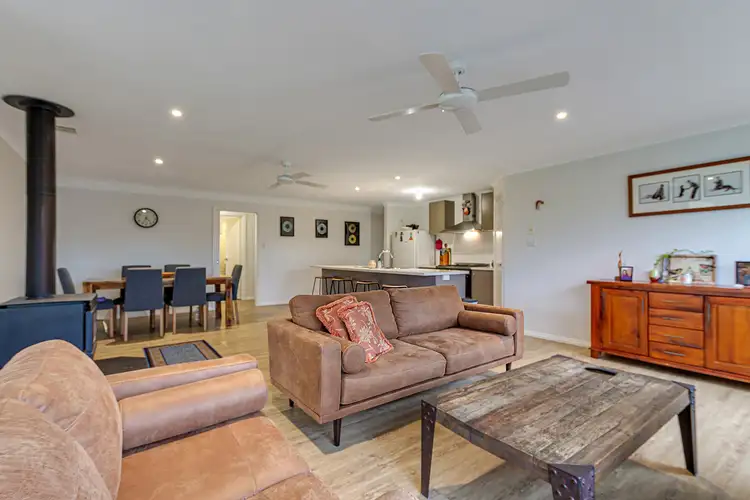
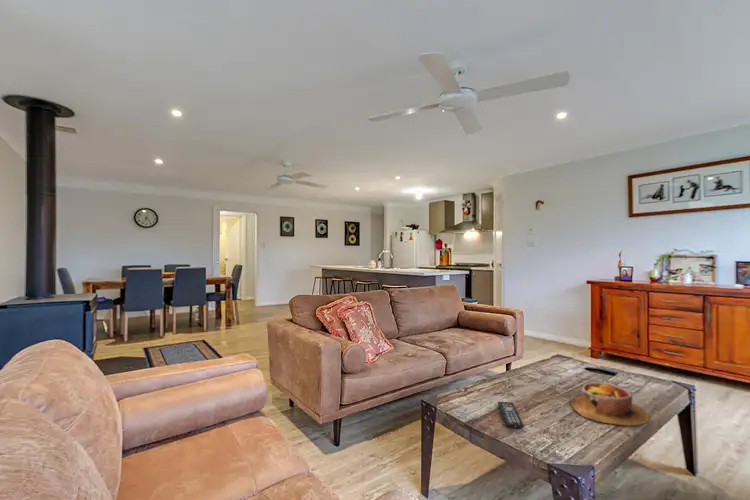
+ remote control (509, 413)
+ bowl (607, 399)
